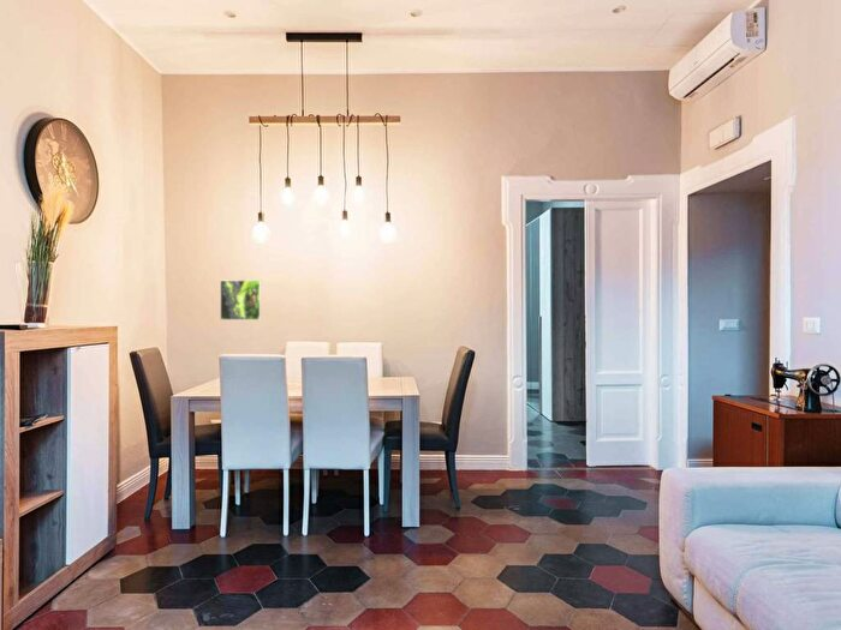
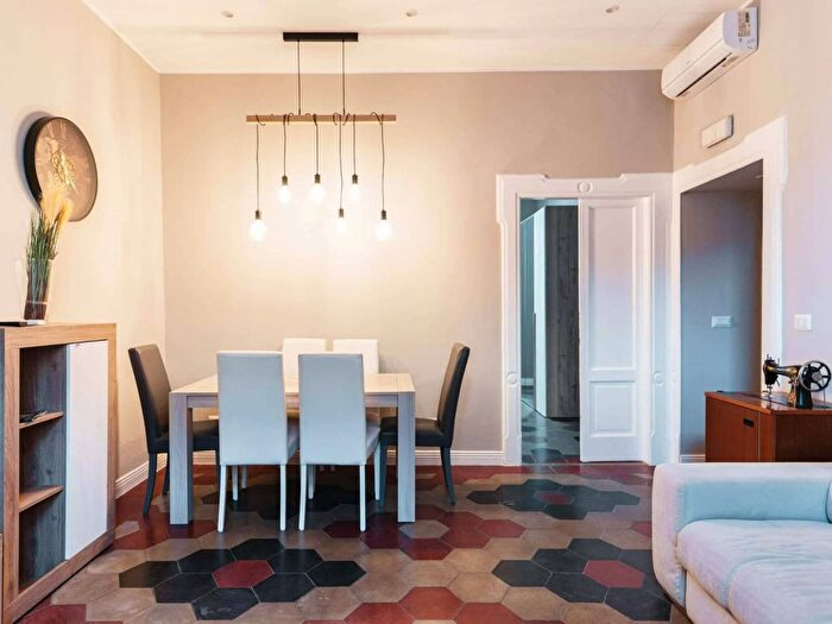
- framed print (240, 300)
